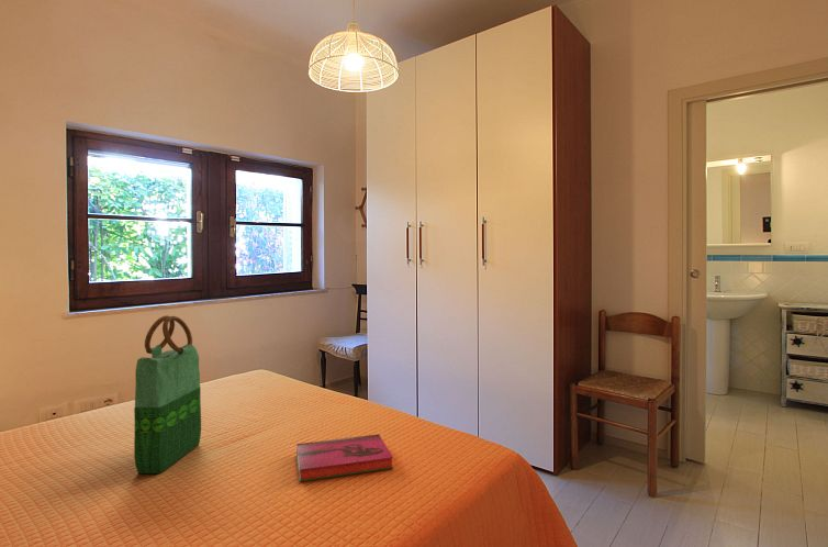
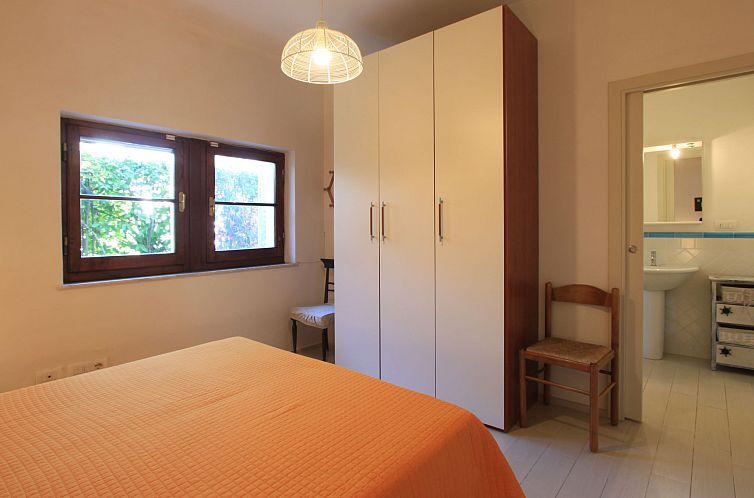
- hardback book (343, 455)
- tote bag (169, 387)
